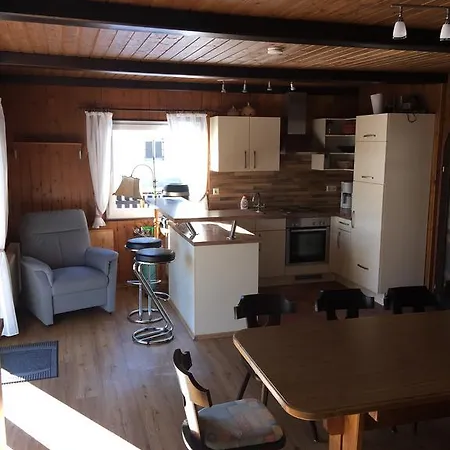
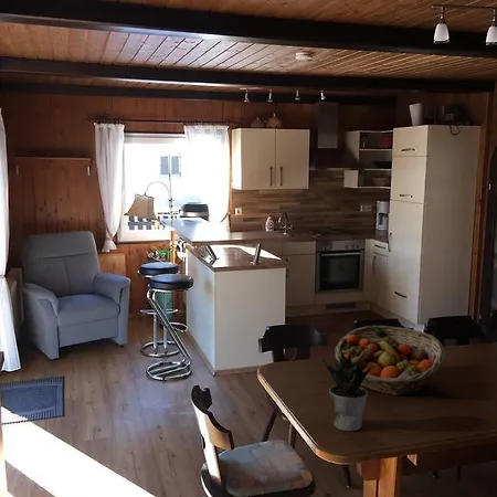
+ potted plant (346, 387)
+ fruit basket (388, 359)
